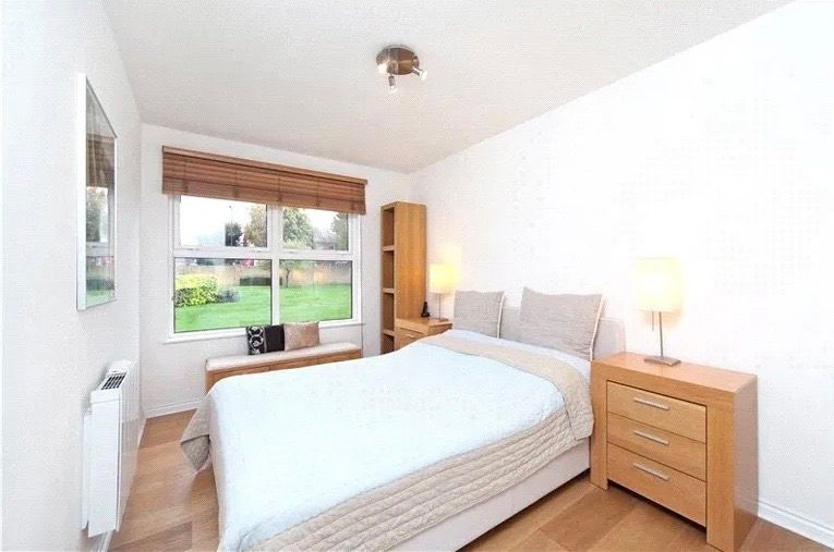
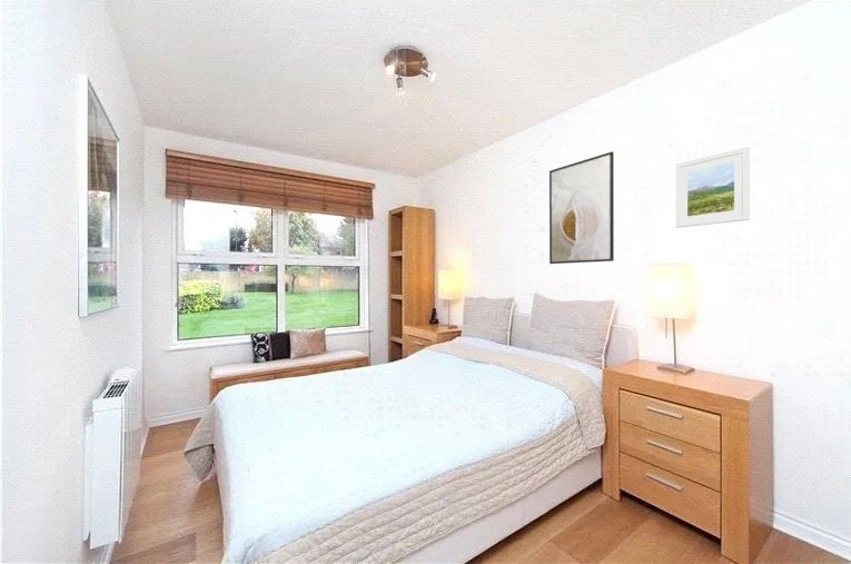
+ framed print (710, 189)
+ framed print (578, 211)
